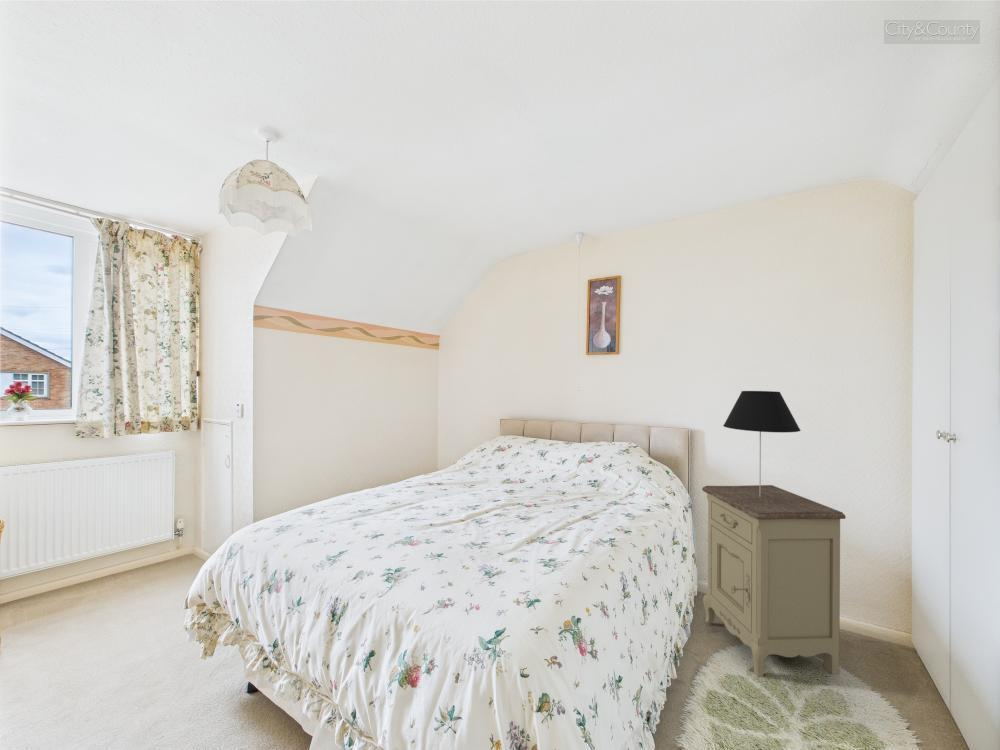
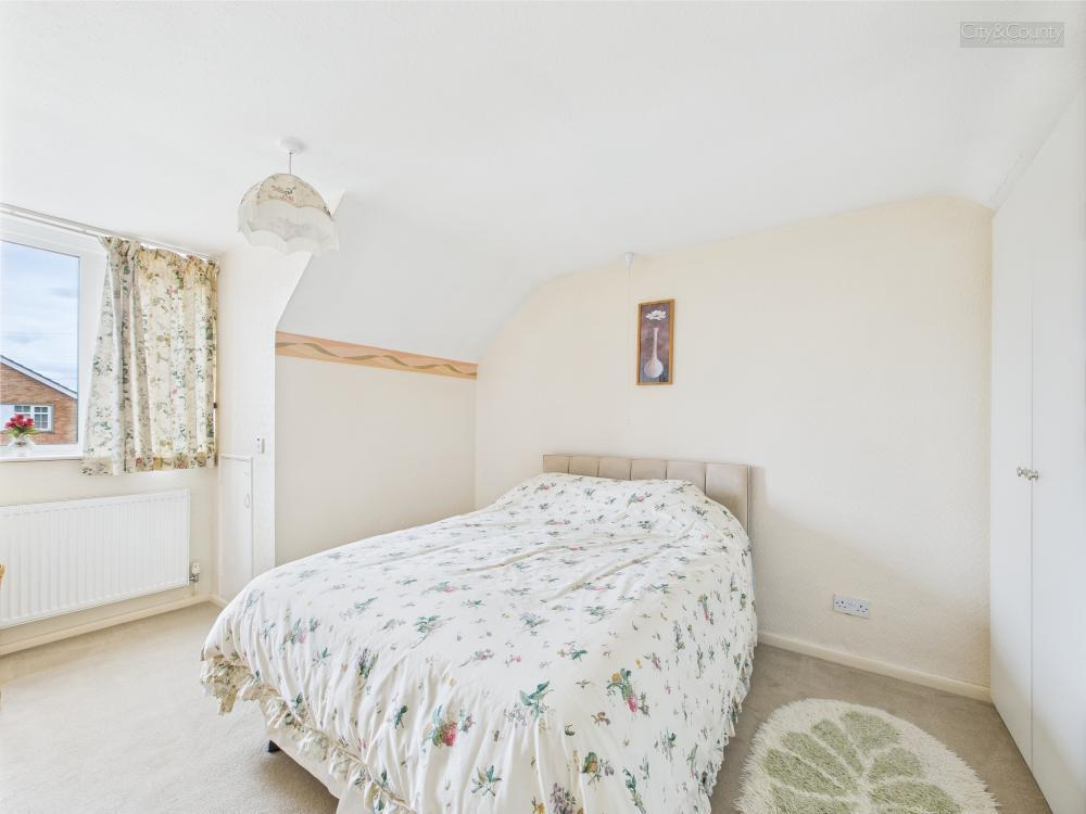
- nightstand (758, 571)
- table lamp (760, 443)
